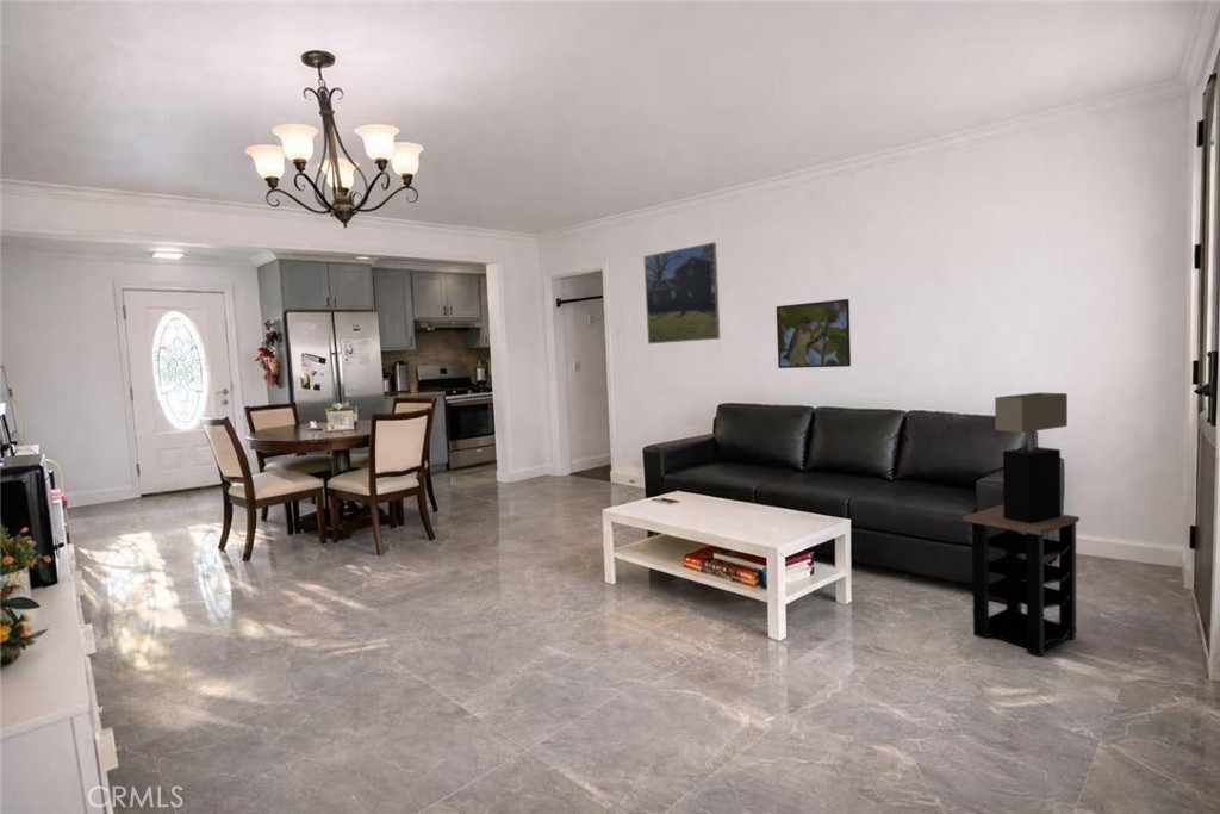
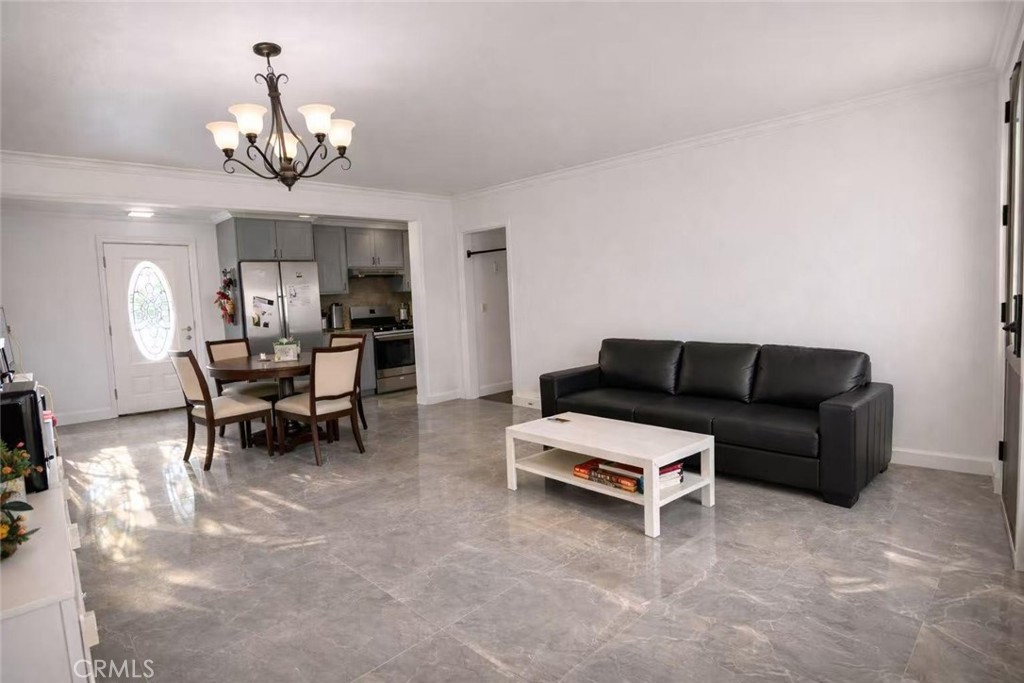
- side table (1022, 576)
- table lamp (1031, 455)
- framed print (811, 335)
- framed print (680, 296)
